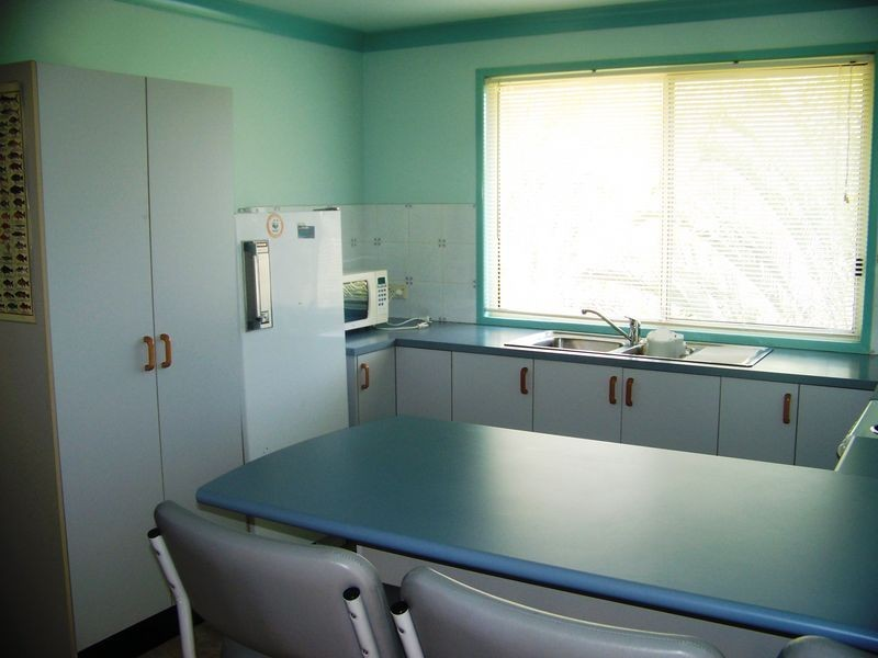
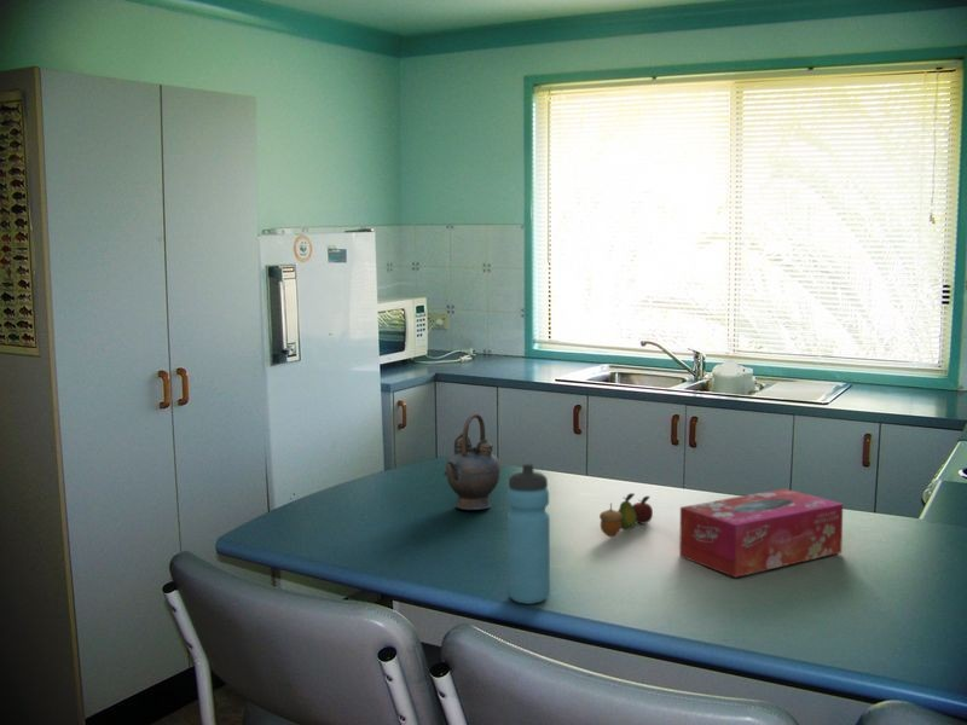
+ water bottle (528, 530)
+ teapot (469, 462)
+ tissue box (760, 529)
+ fruit (626, 510)
